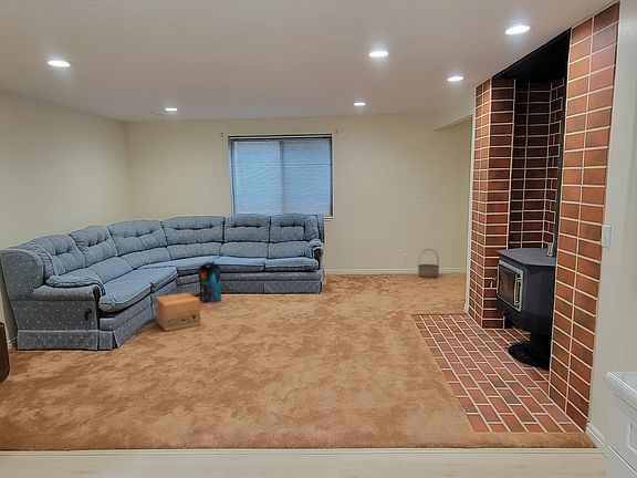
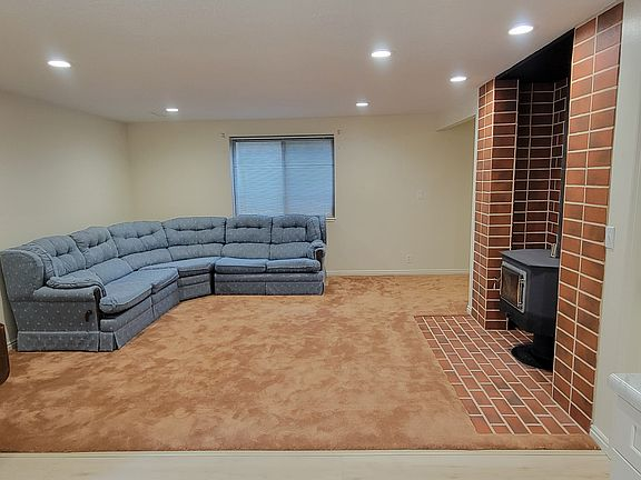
- pouch (208, 282)
- cardboard box (177, 310)
- basket (428, 264)
